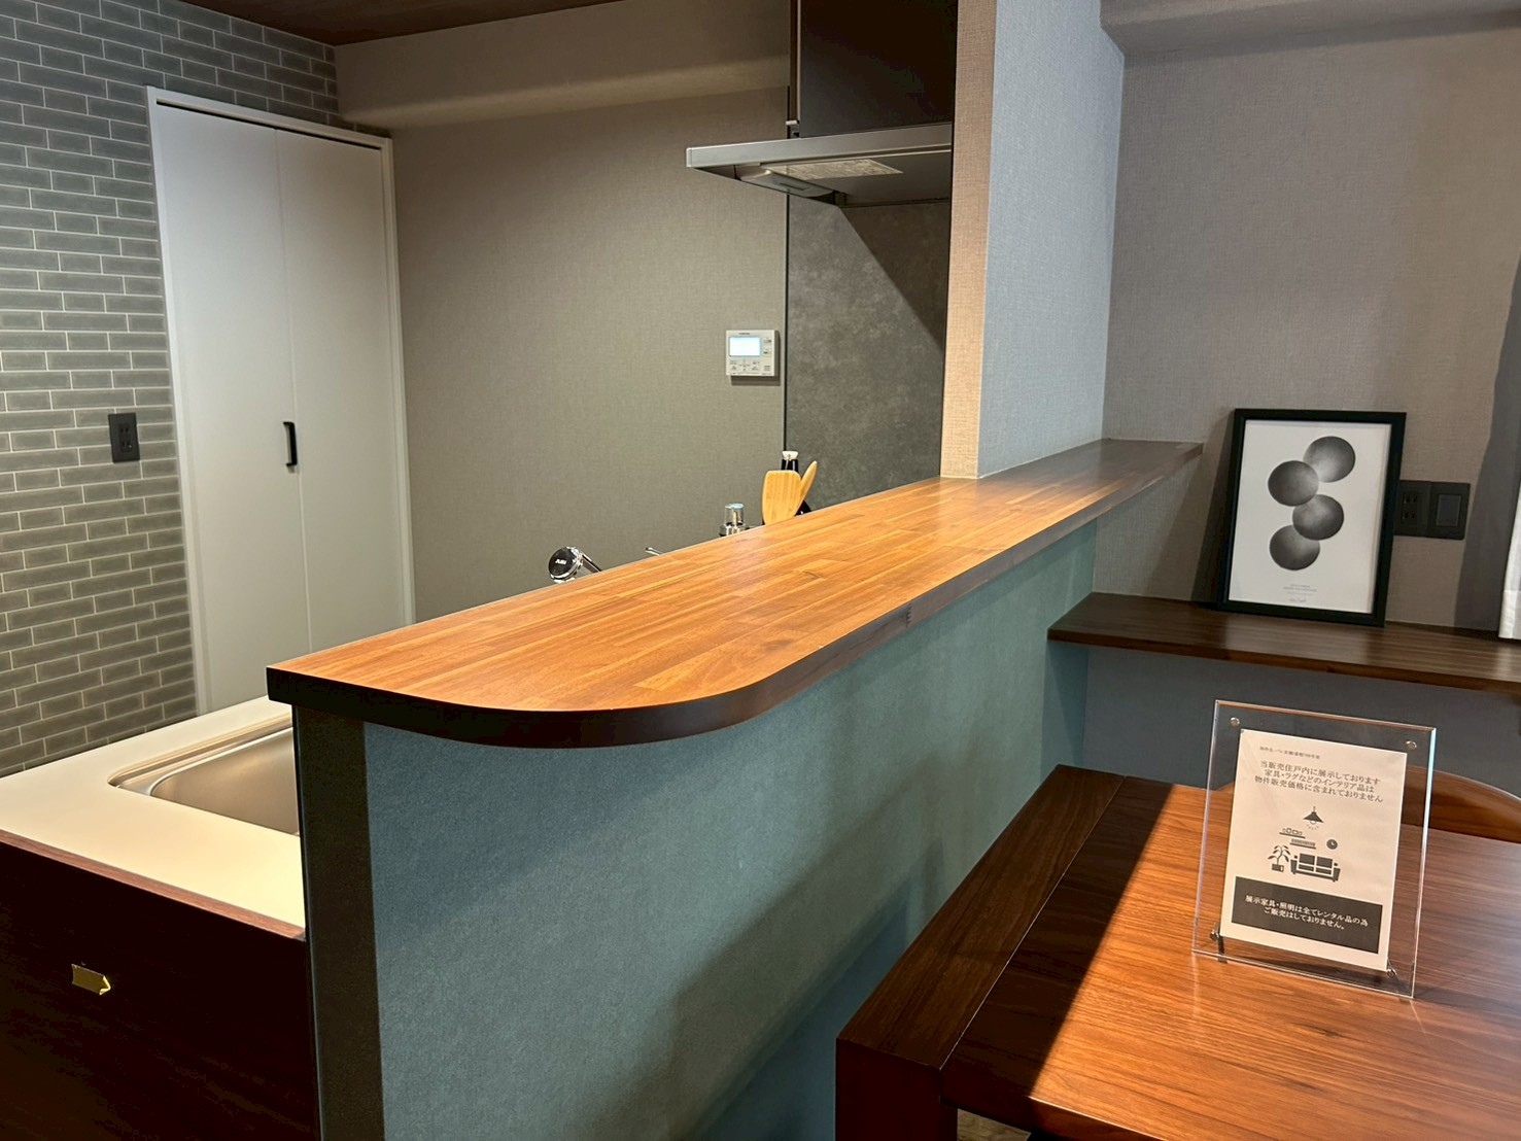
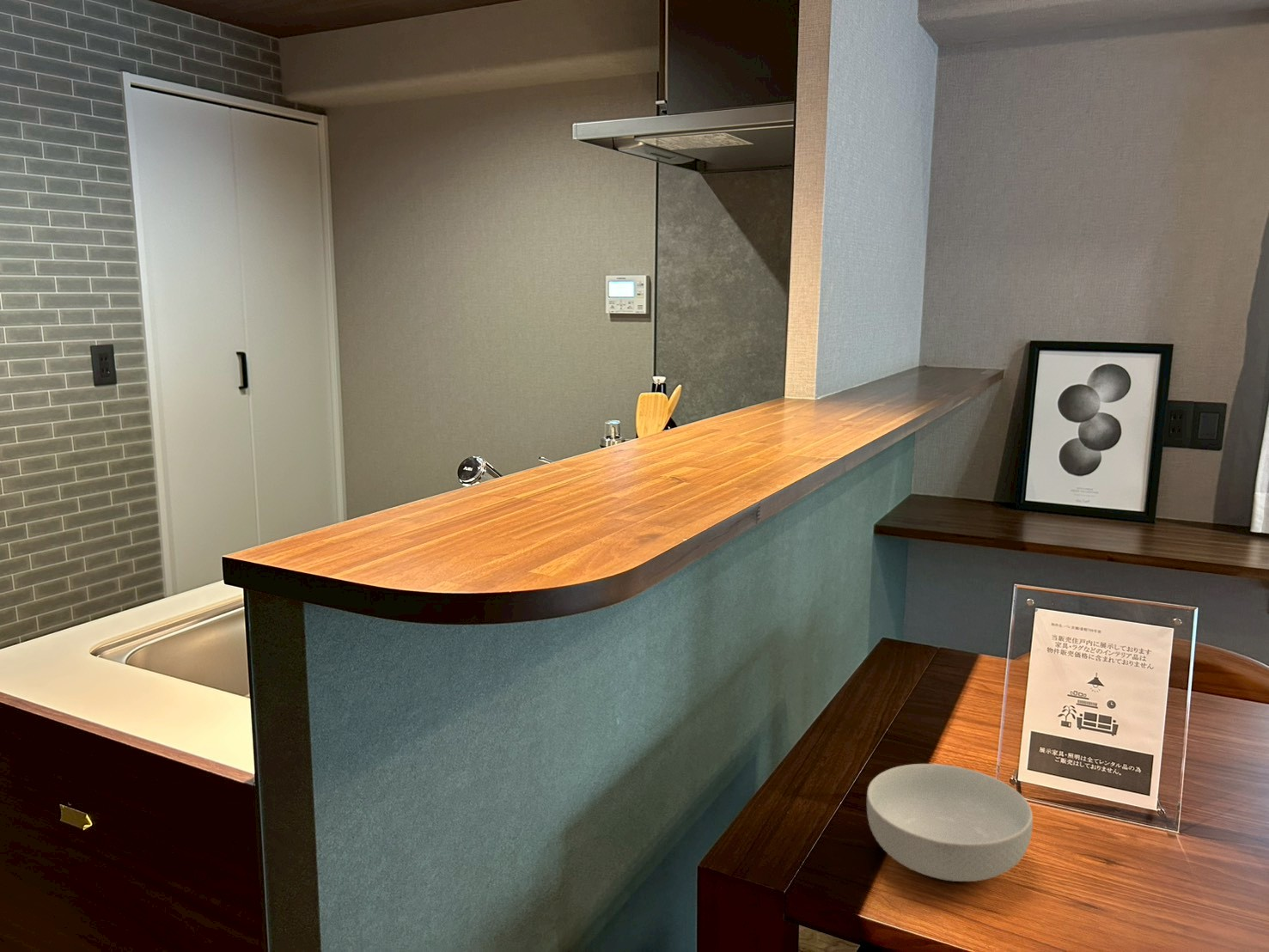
+ cereal bowl (945, 829)
